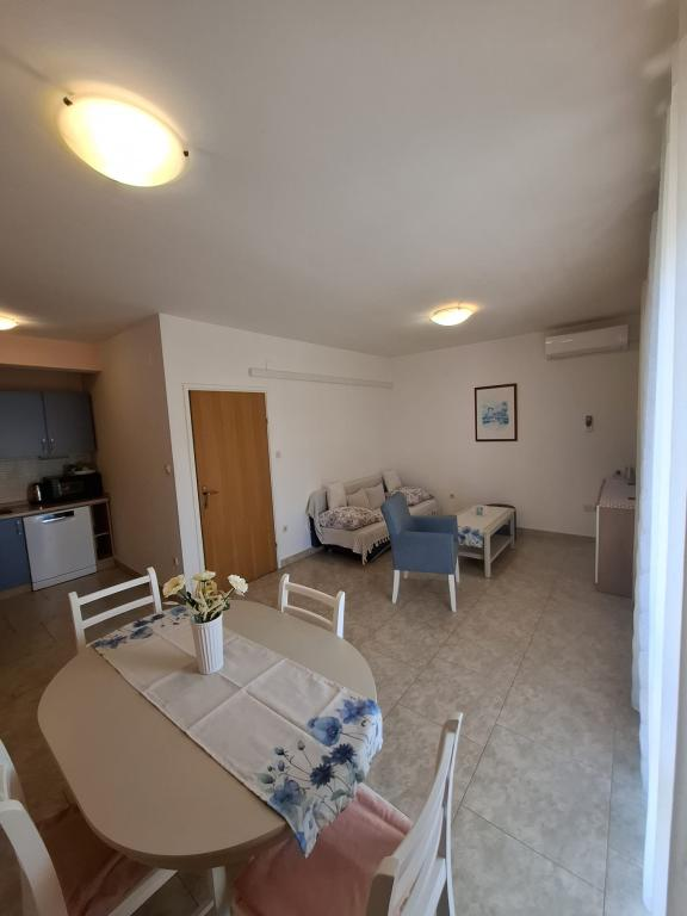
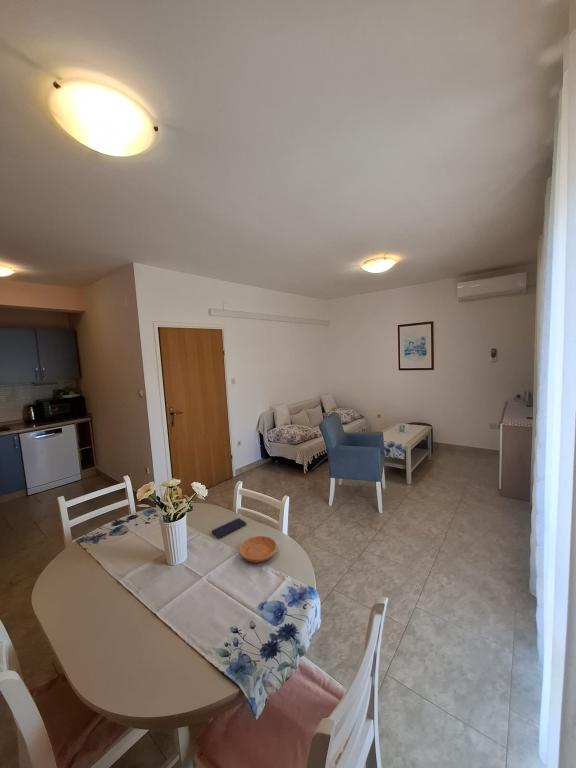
+ saucer (258, 549)
+ smartphone (229, 527)
